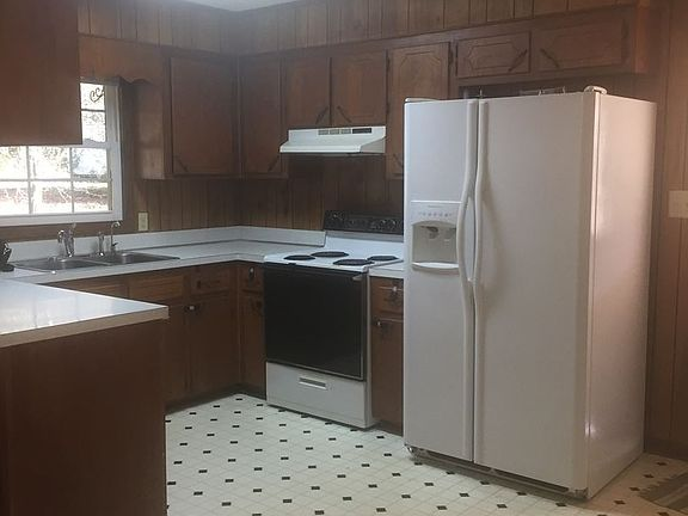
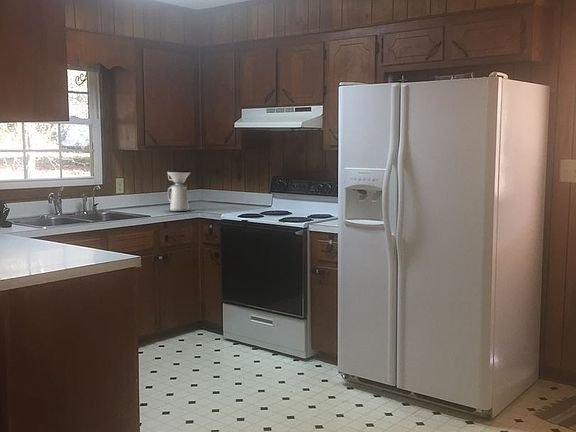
+ coffee maker (179, 190)
